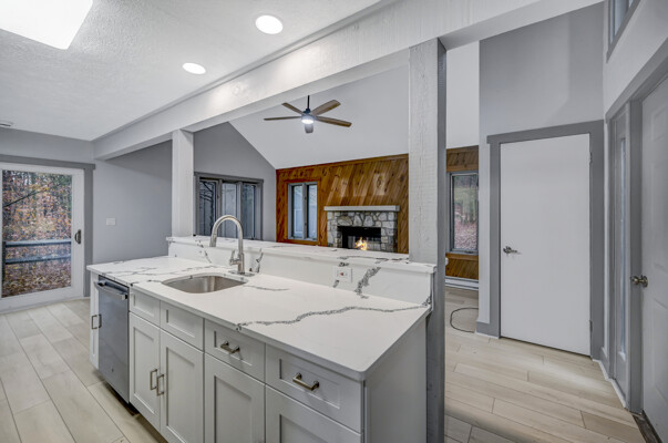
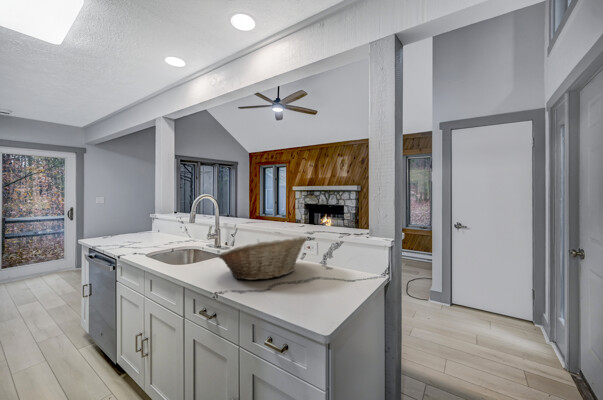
+ fruit basket (265, 254)
